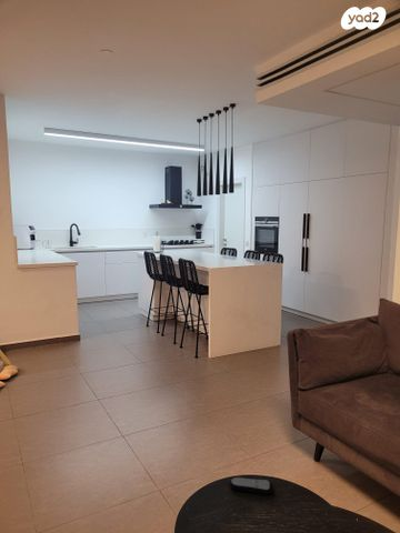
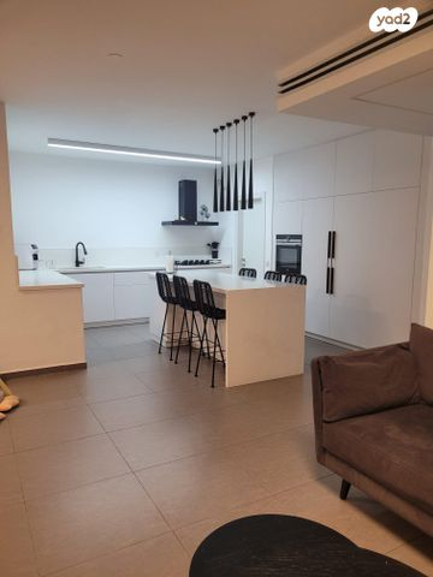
- remote control (250, 484)
